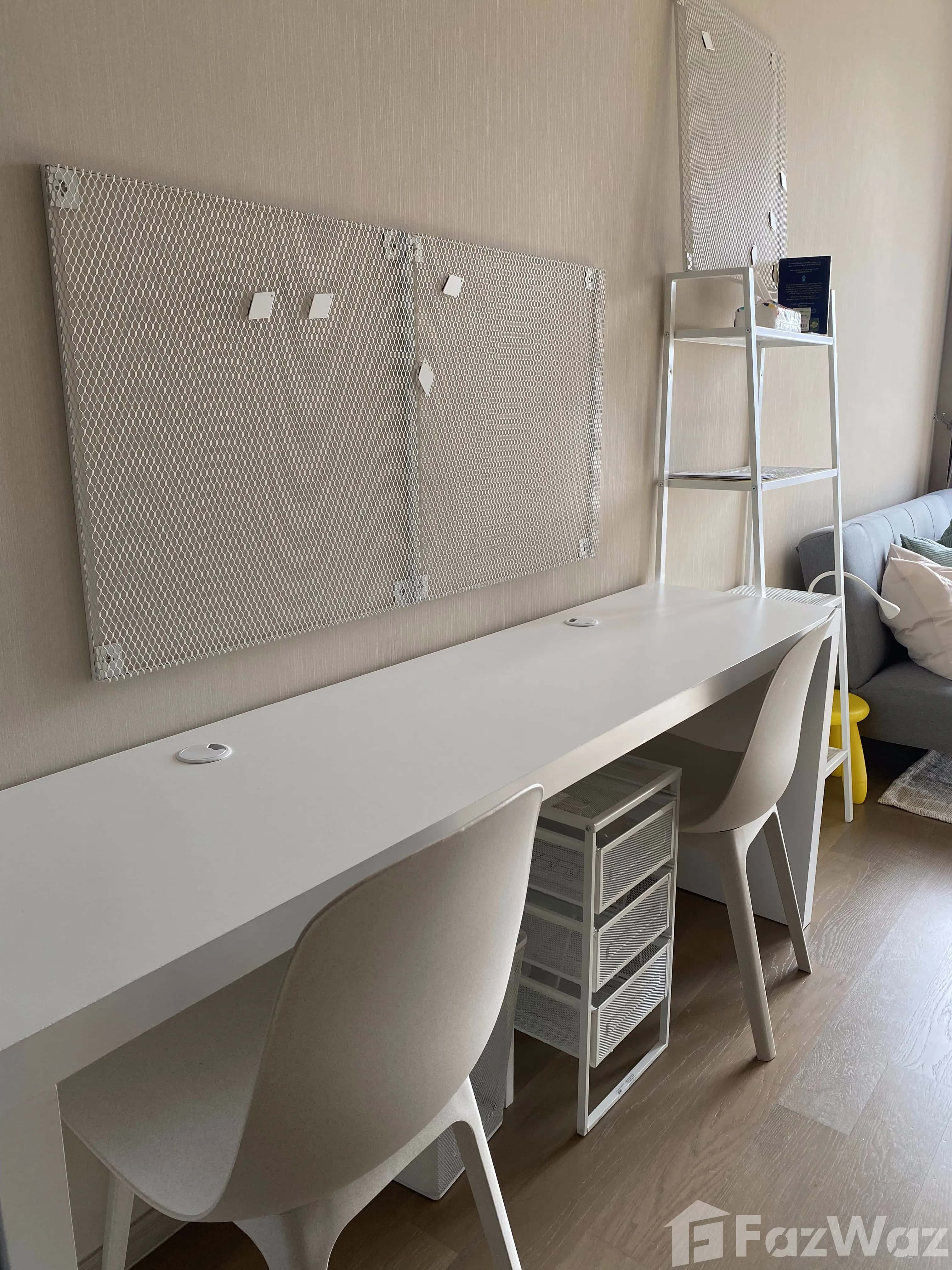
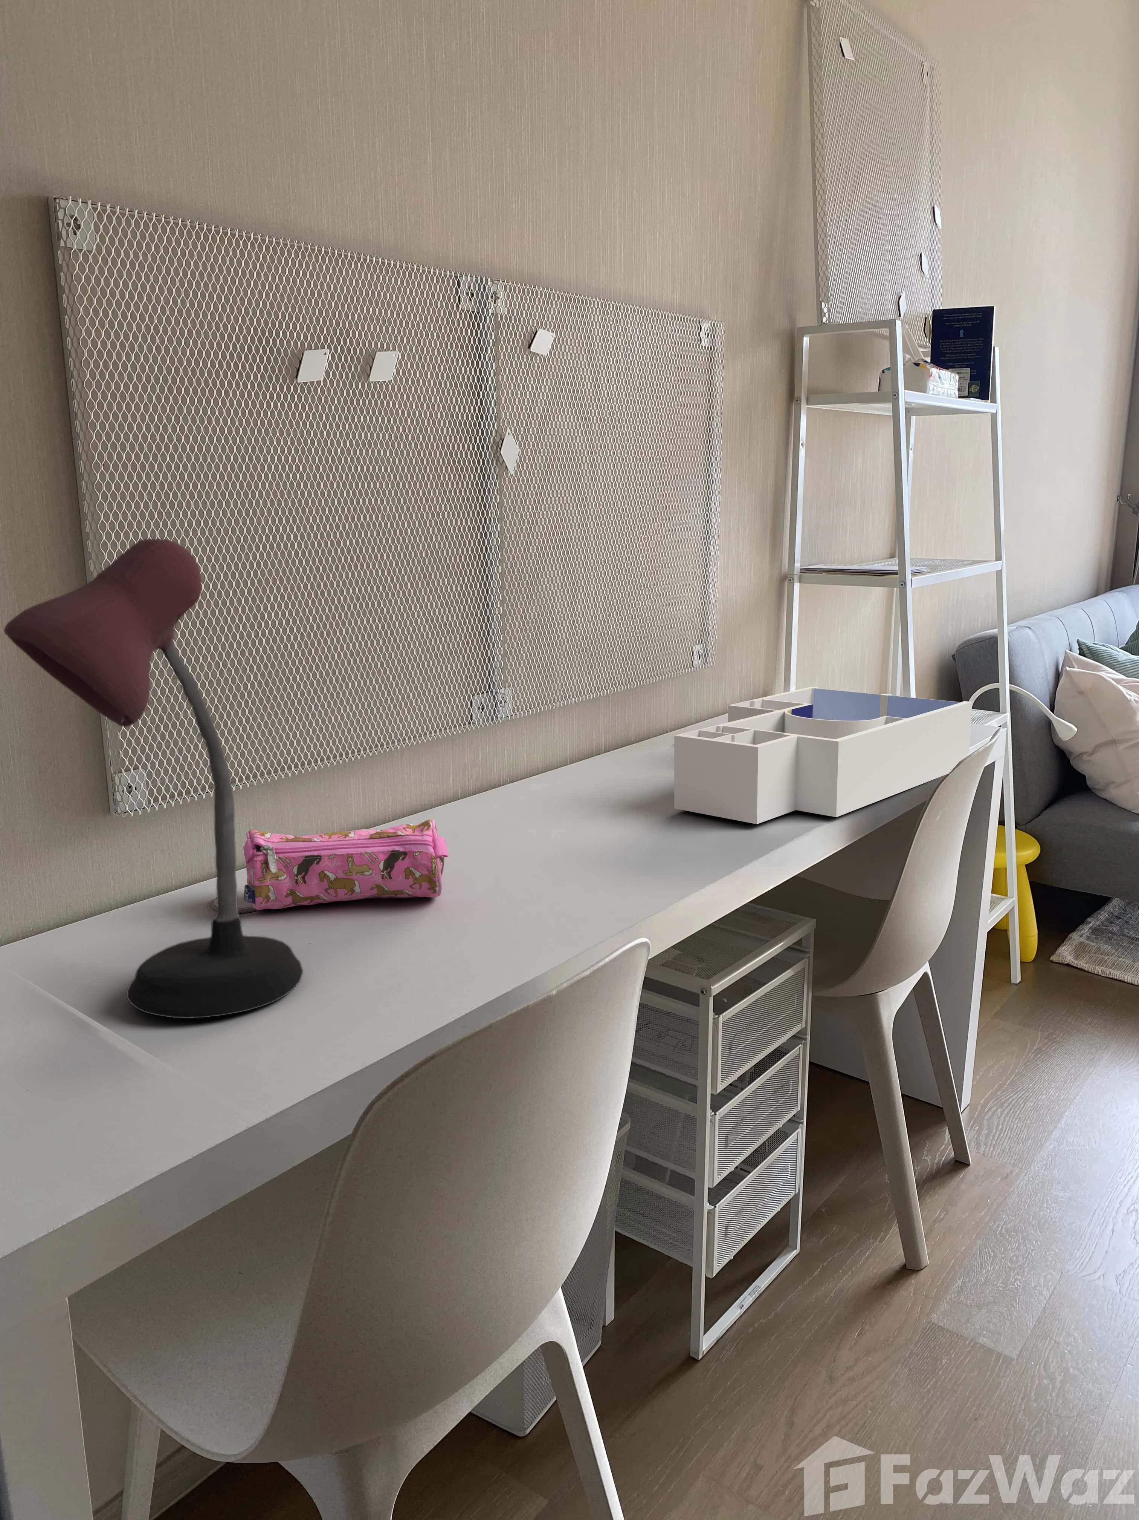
+ desk organizer (805, 748)
+ pencil case (347, 863)
+ desk lamp (211, 770)
